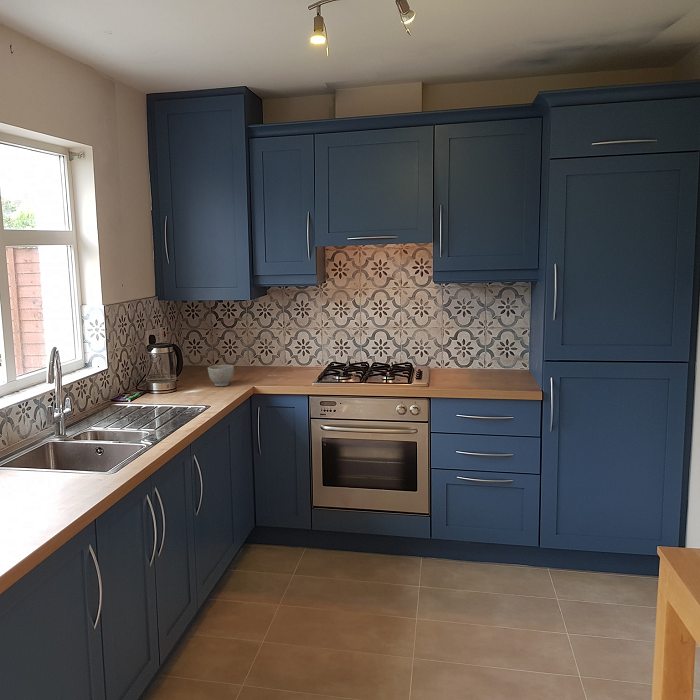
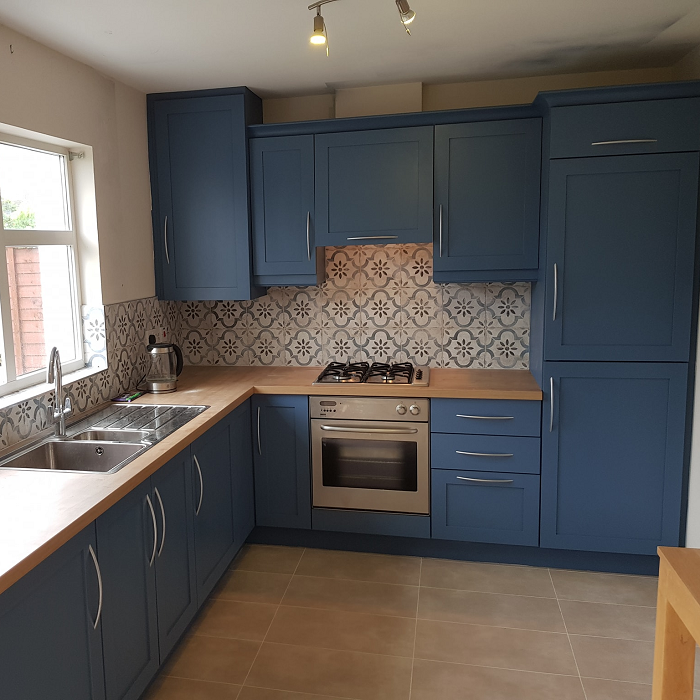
- bowl (221, 375)
